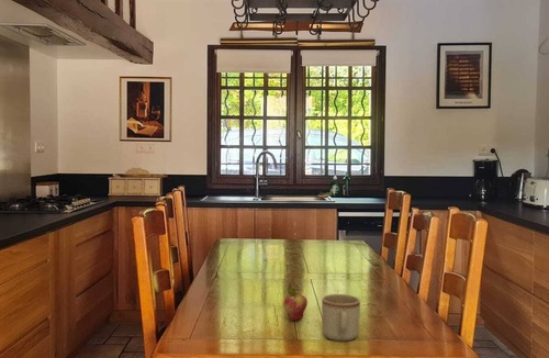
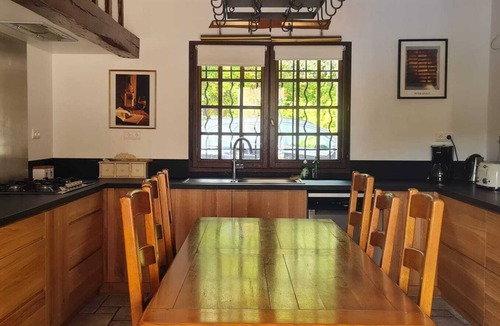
- mug (340, 318)
- fruit (294, 302)
